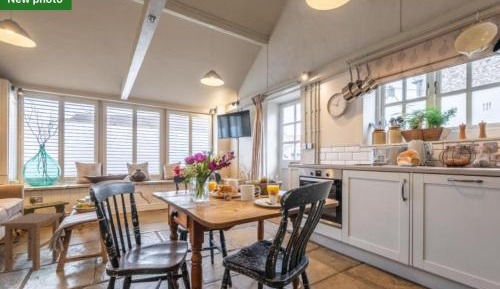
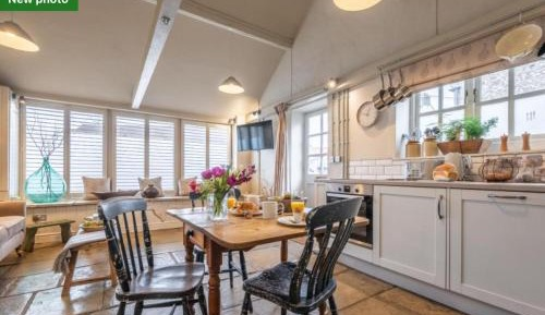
- stool (33, 241)
